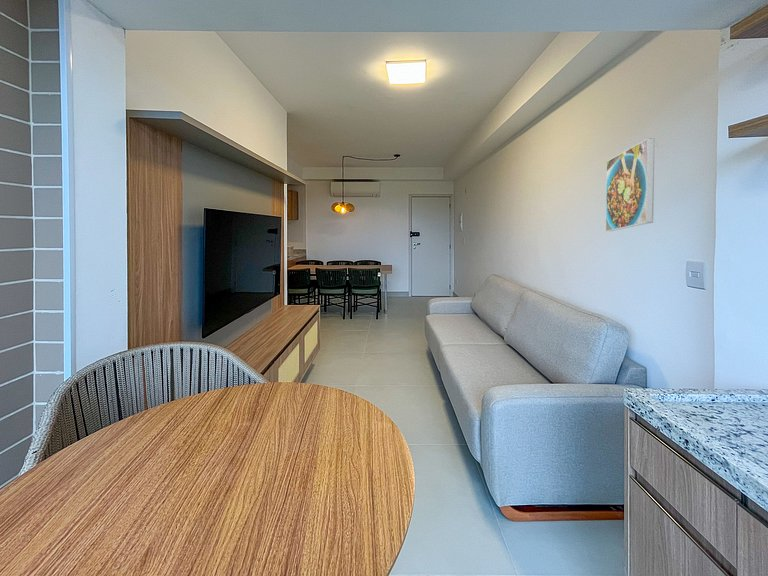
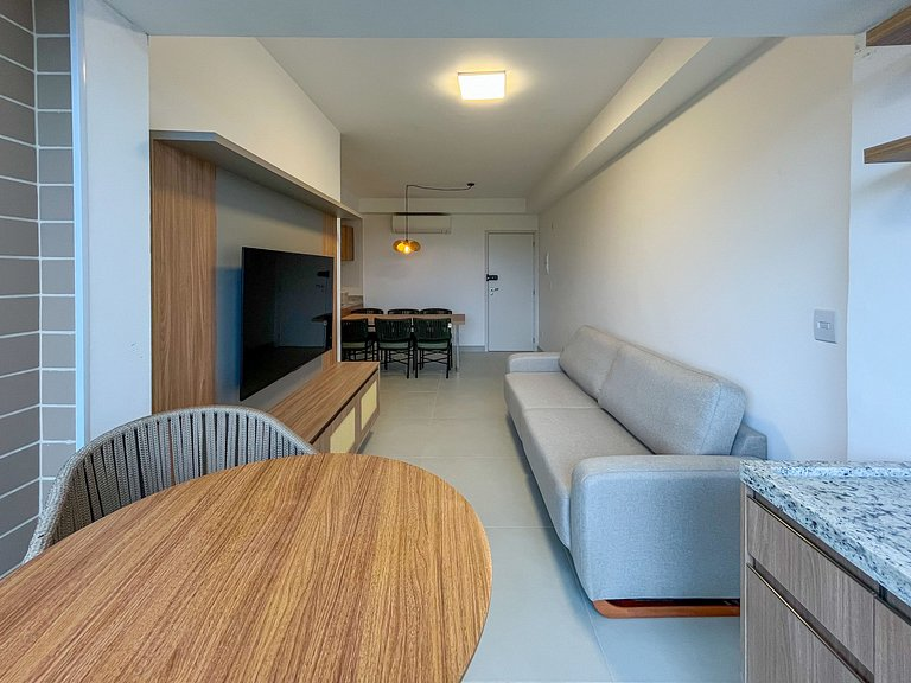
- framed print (627, 189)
